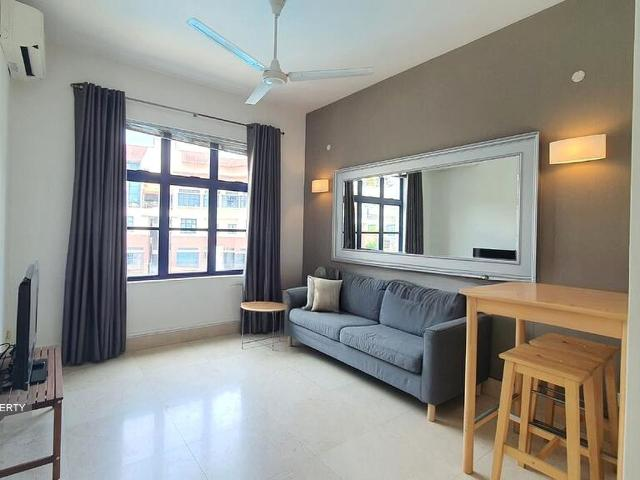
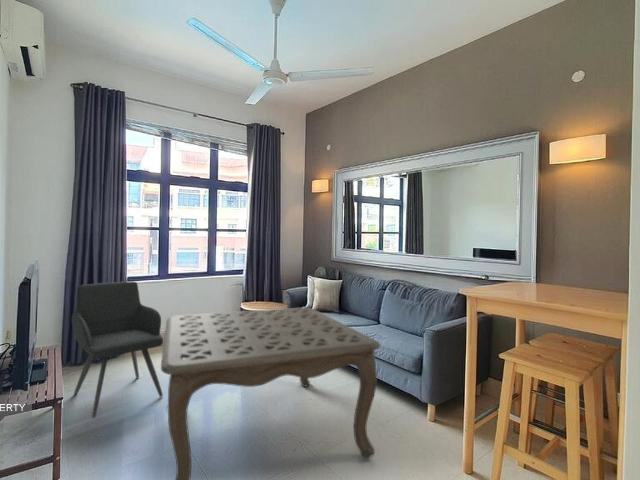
+ armchair (117, 339)
+ coffee table (260, 377)
